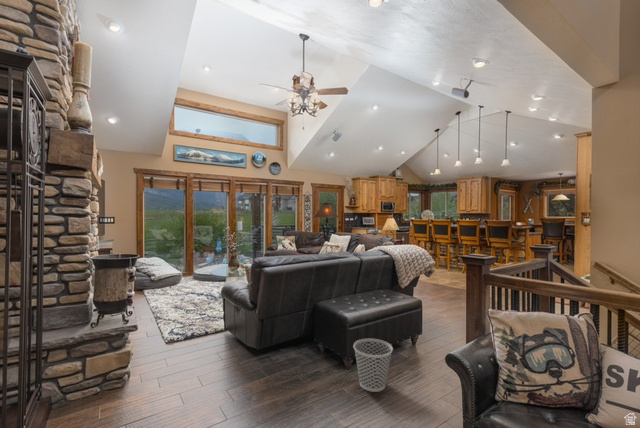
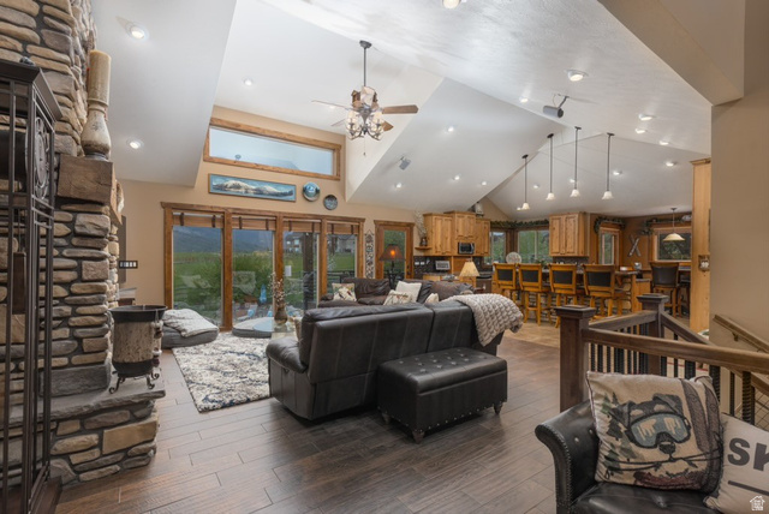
- wastebasket (372, 365)
